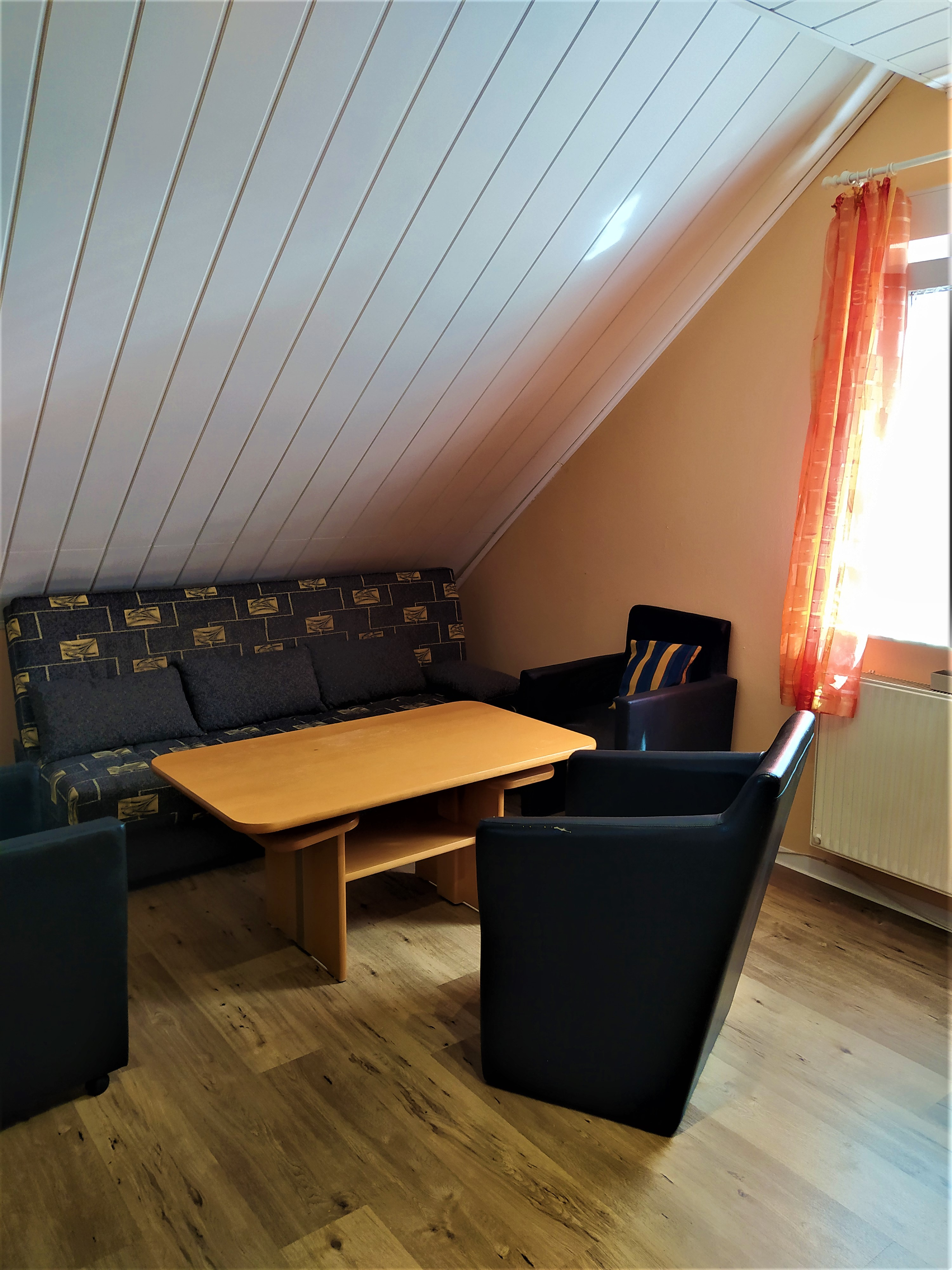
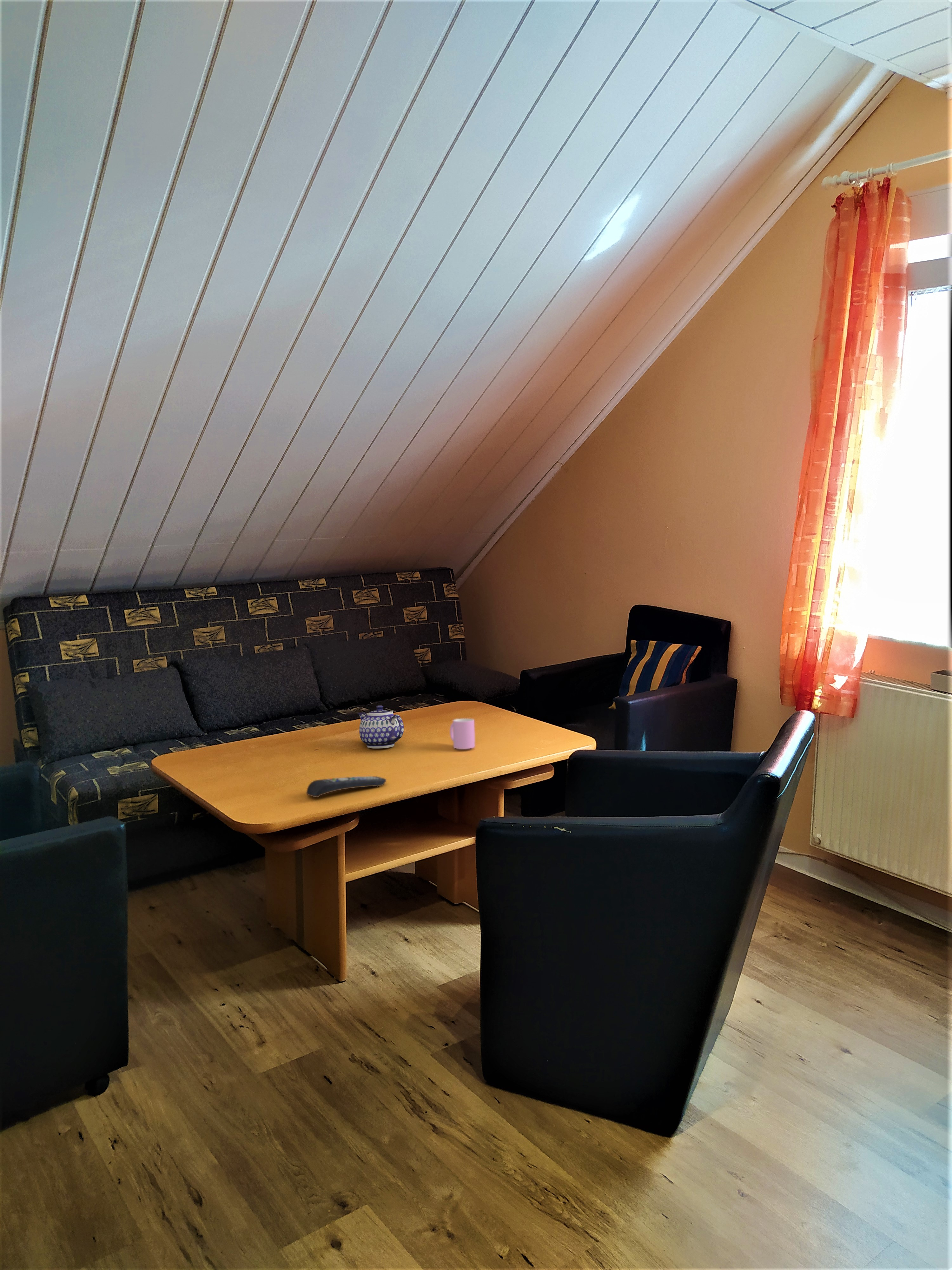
+ teapot (380, 725)
+ cup (460, 733)
+ remote control (347, 784)
